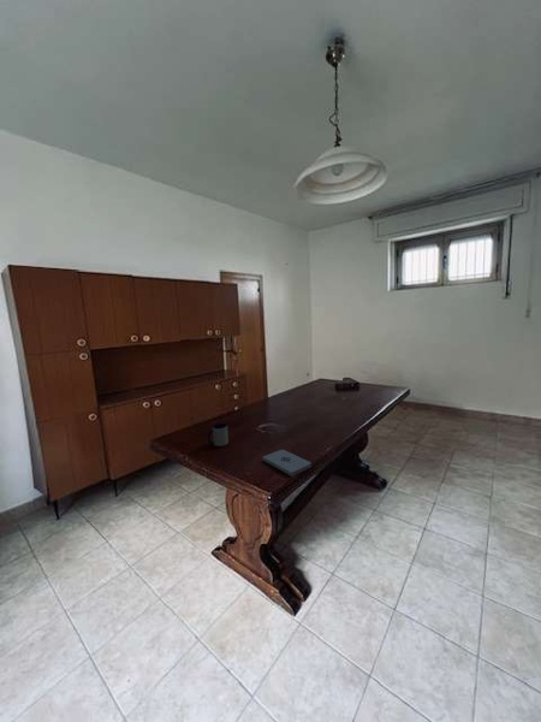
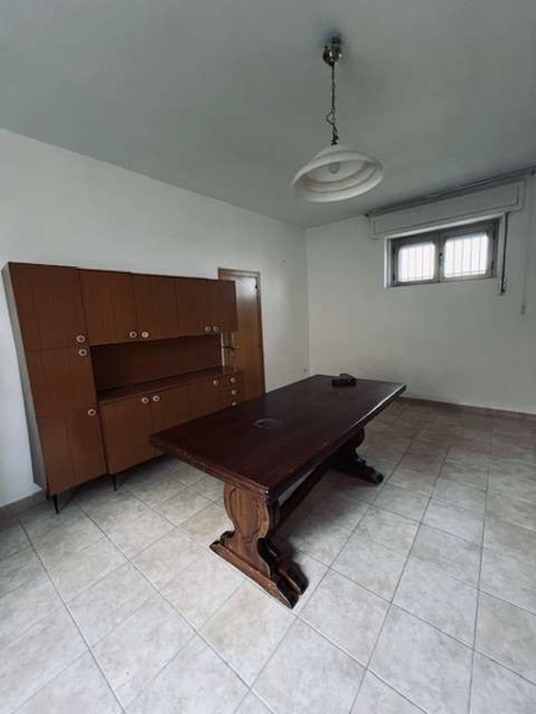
- mug (216, 434)
- notepad (286, 461)
